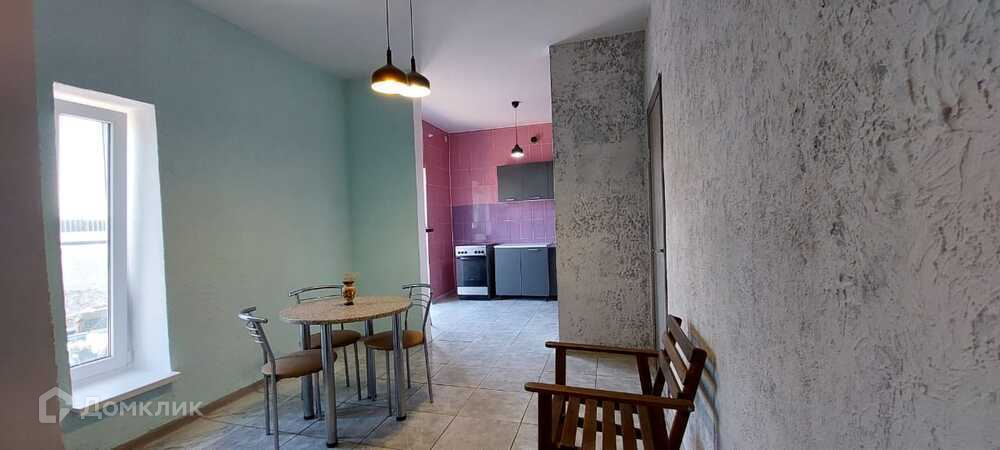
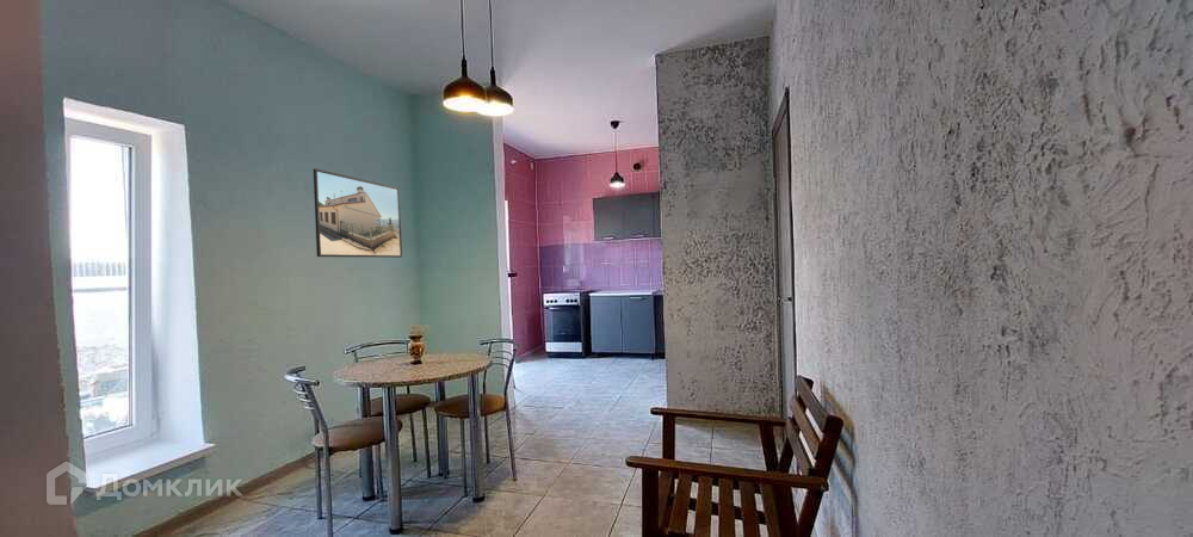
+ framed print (363, 217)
